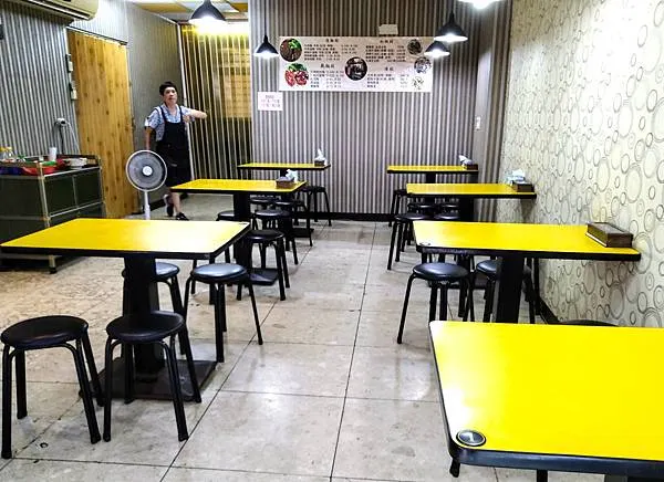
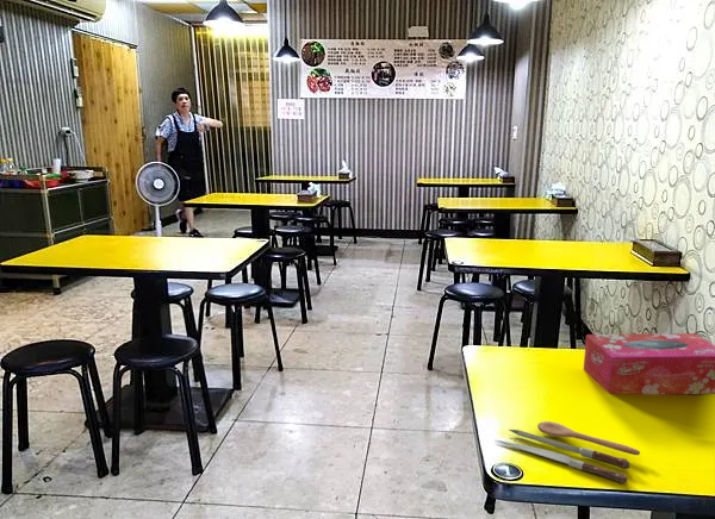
+ tissue box (653, 362)
+ spoon (565, 444)
